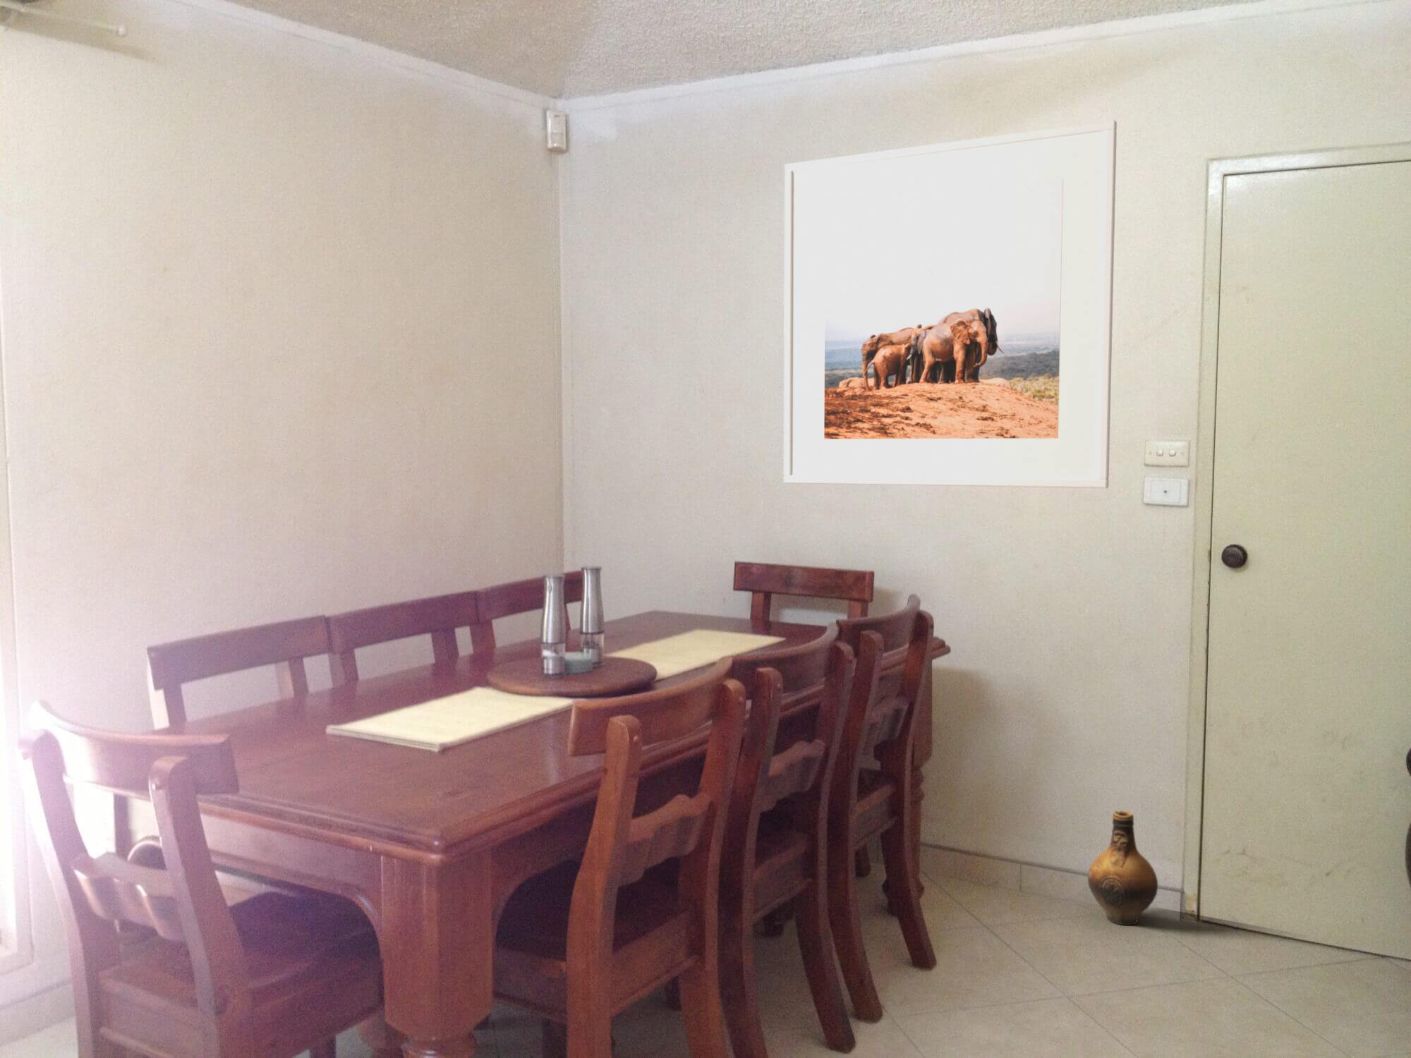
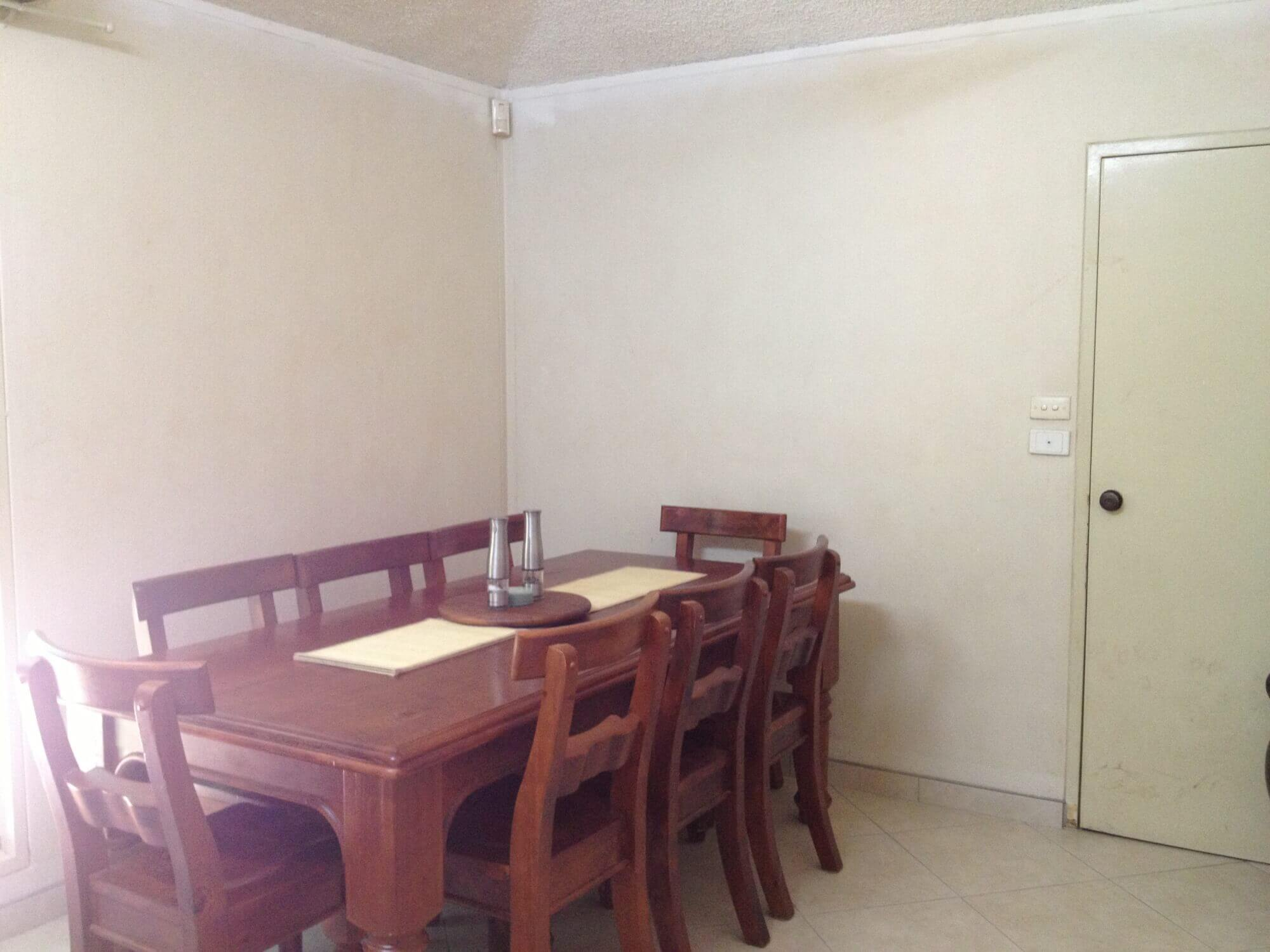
- ceramic jug (1122, 866)
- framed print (937, 316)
